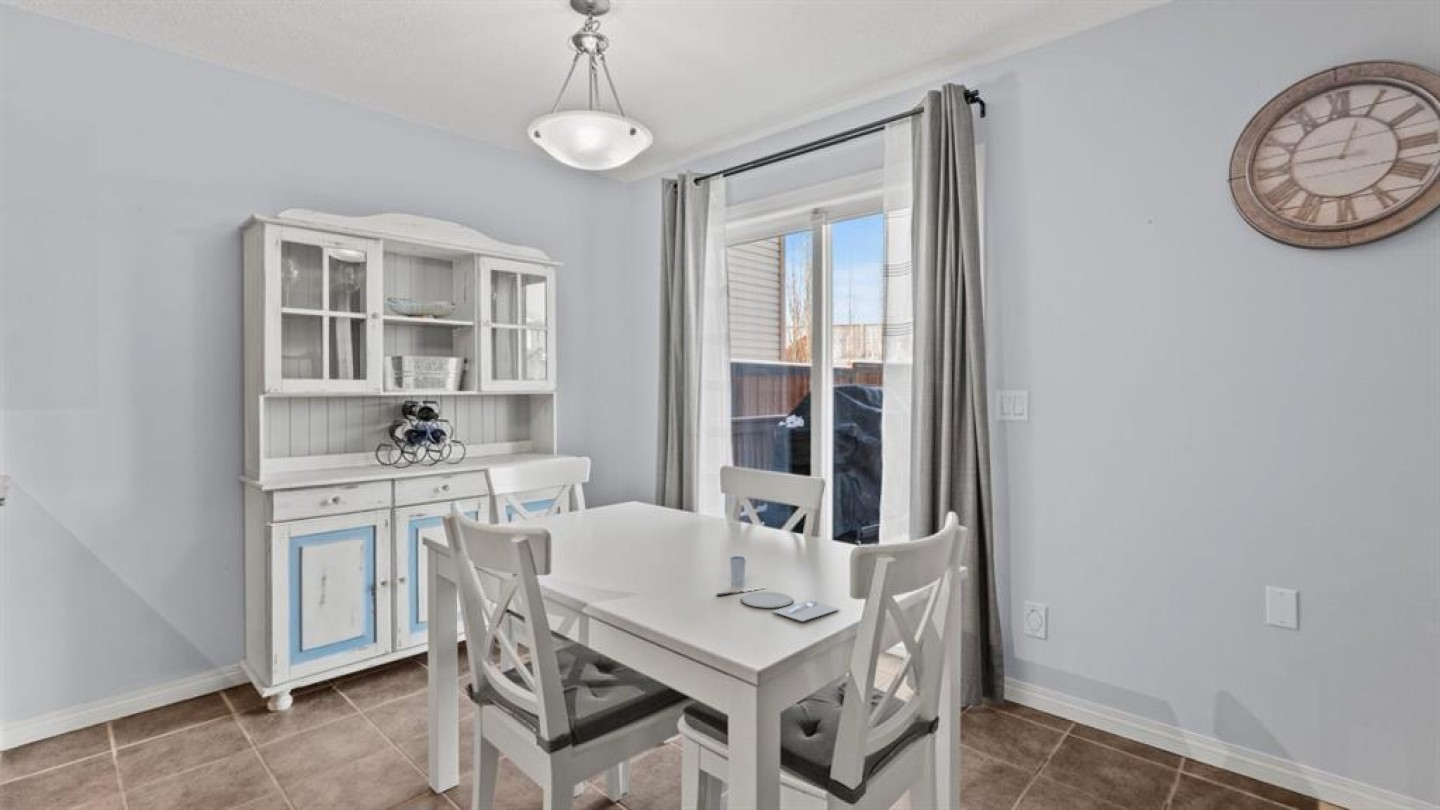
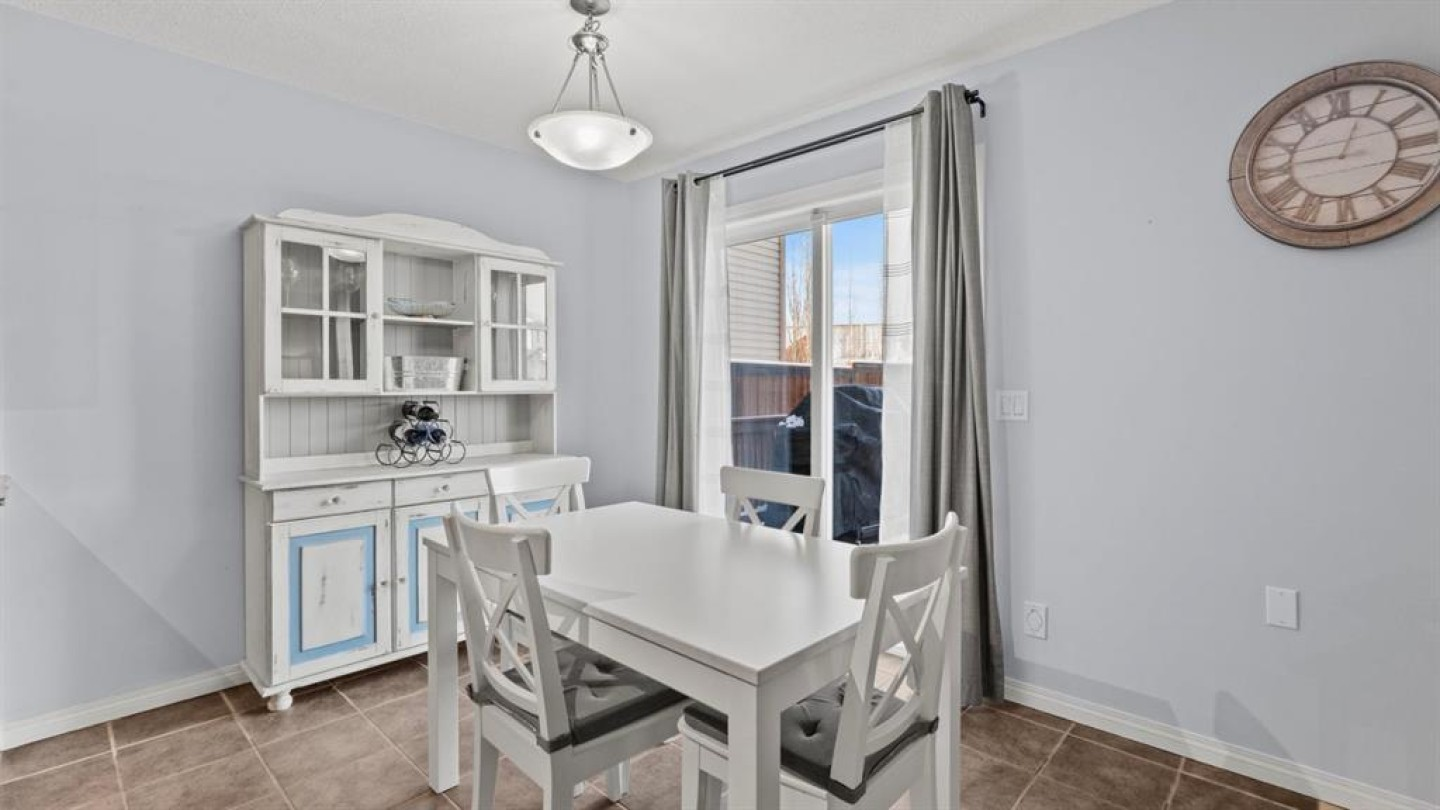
- placemat (764, 588)
